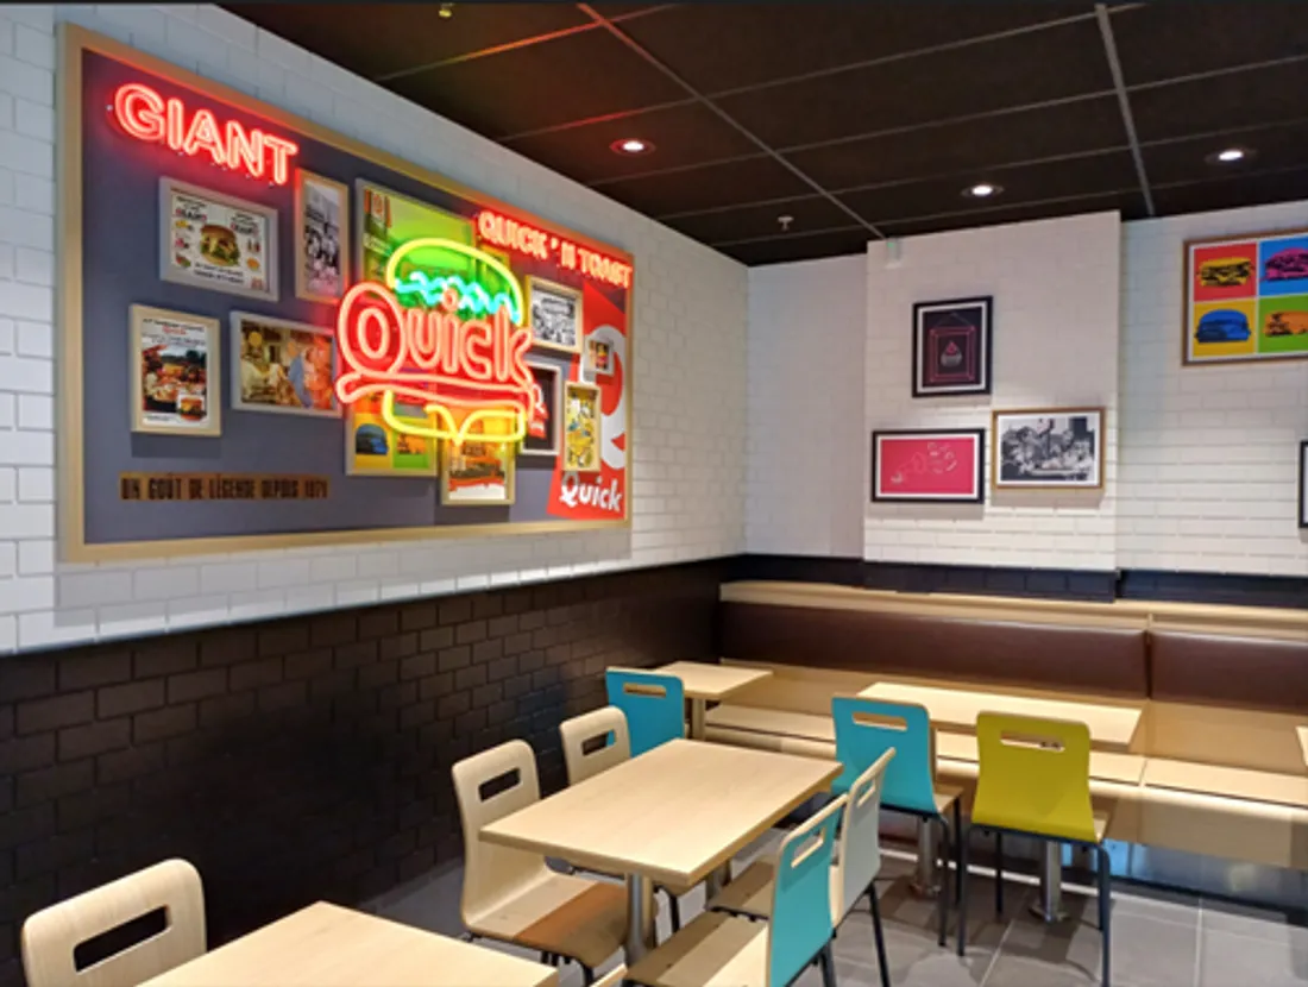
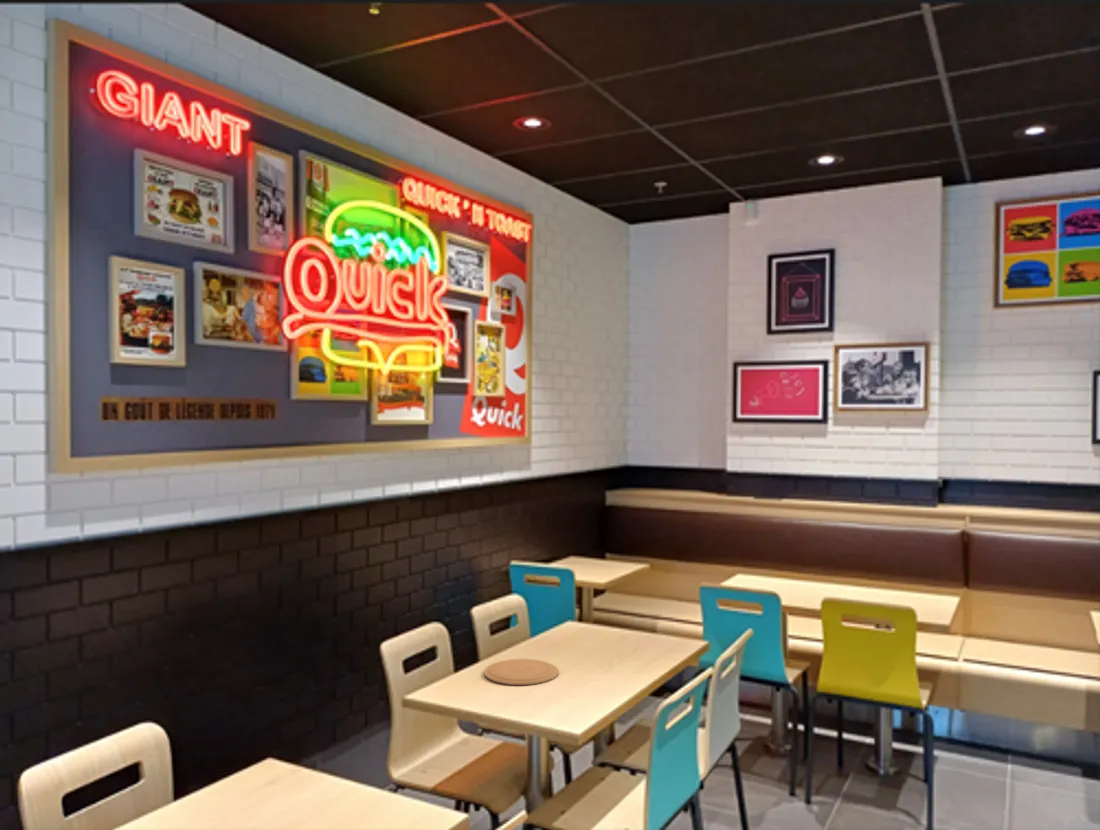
+ plate (521, 670)
